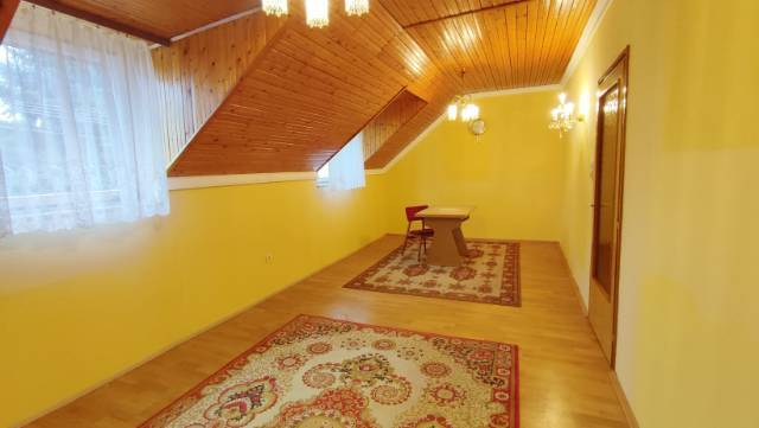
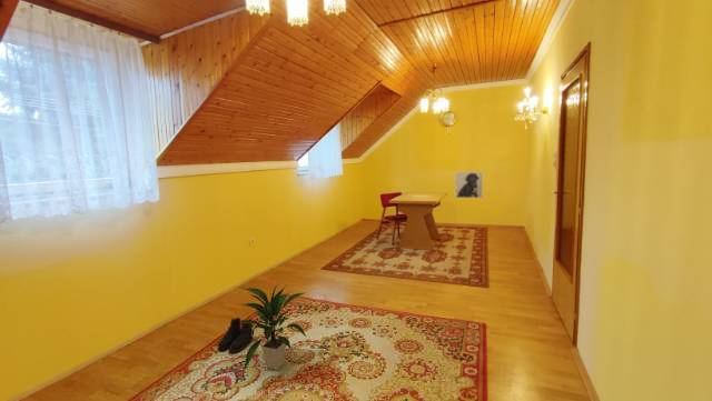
+ boots (235, 332)
+ indoor plant (269, 324)
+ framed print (468, 184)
